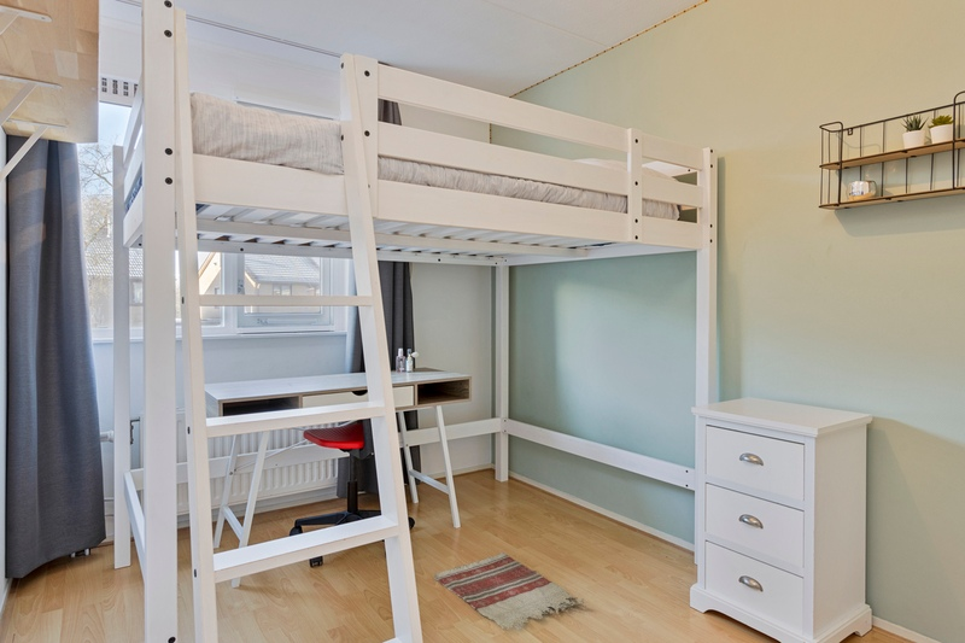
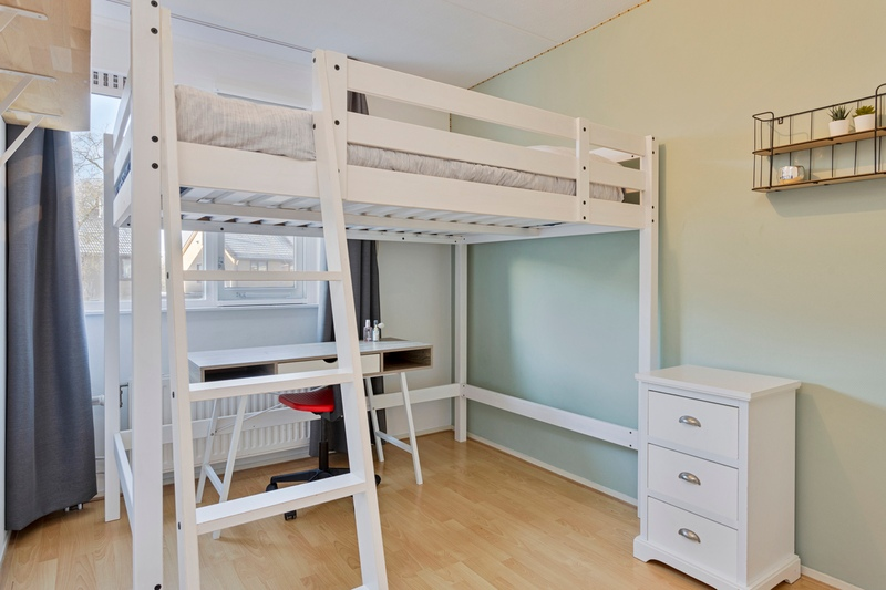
- rug (507, 586)
